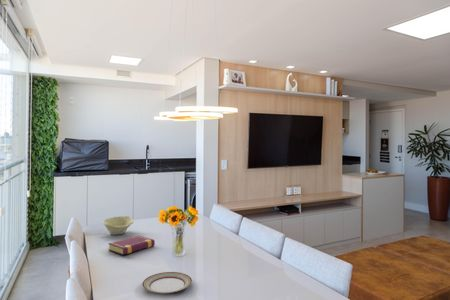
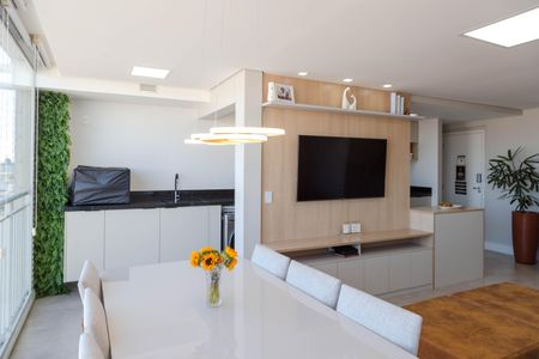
- plate (167, 283)
- book (132, 244)
- bowl (118, 225)
